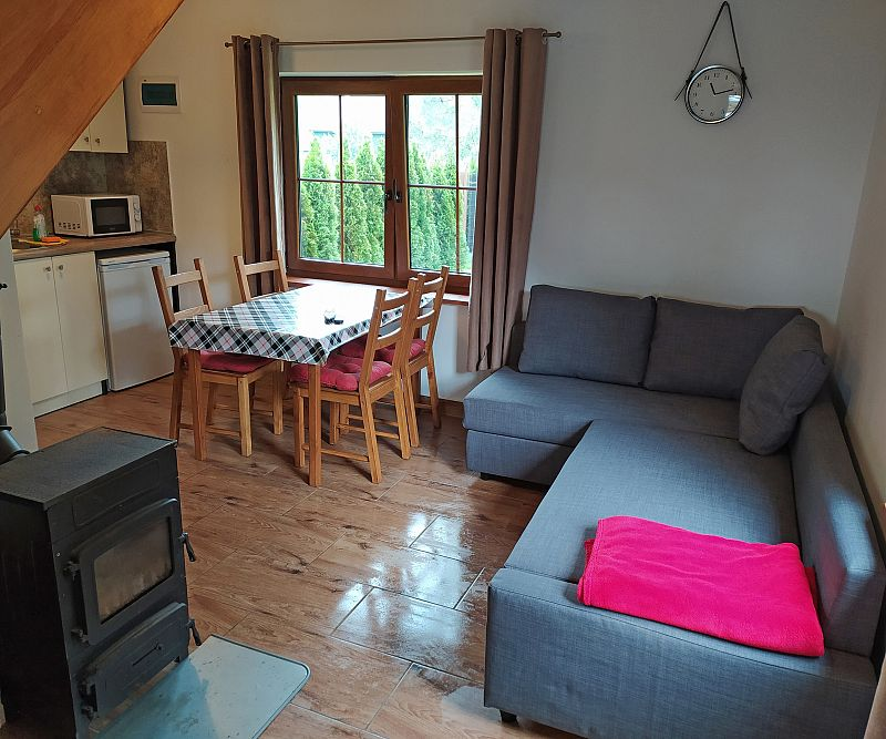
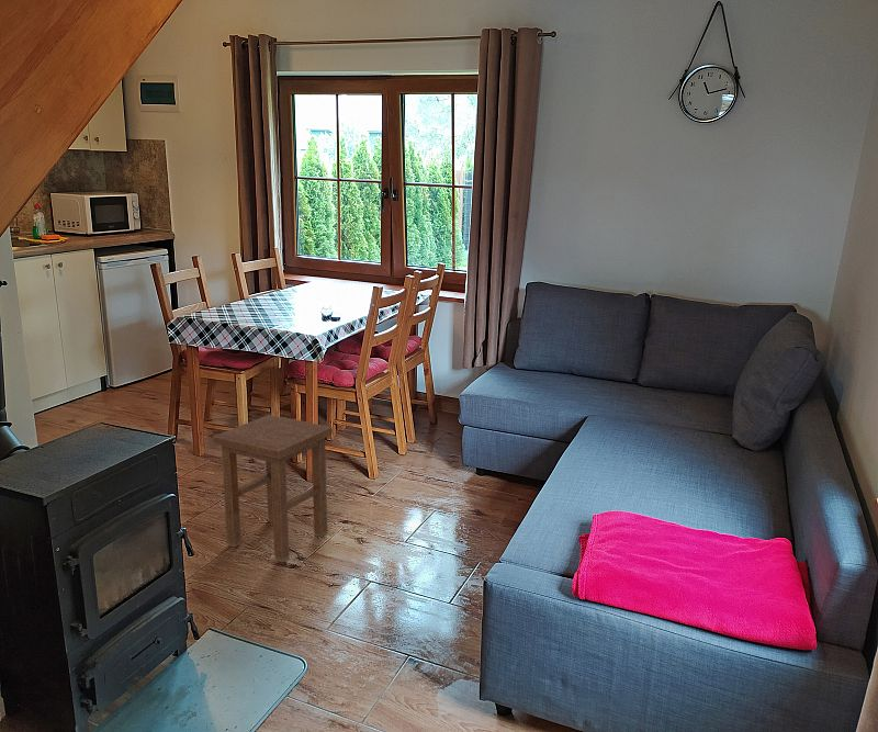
+ stool (275, 486)
